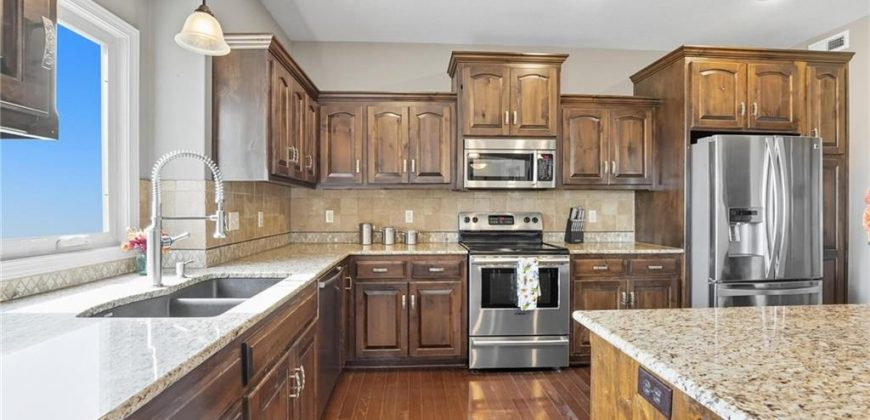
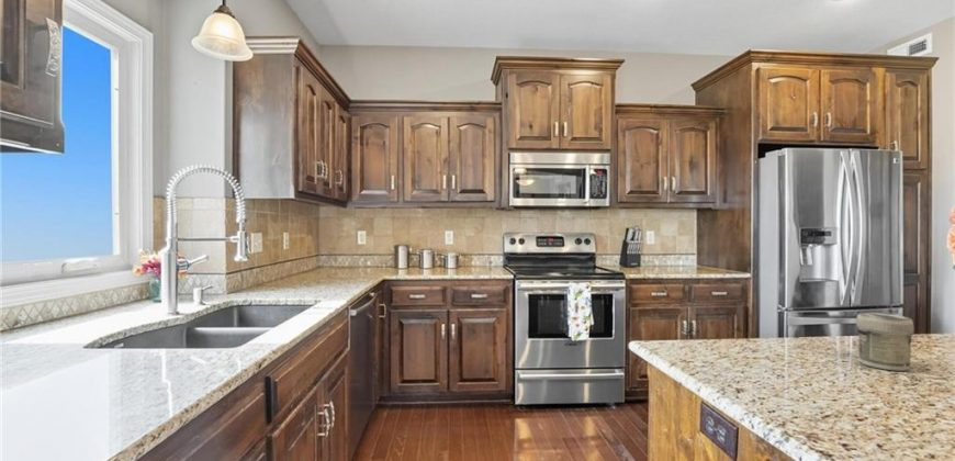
+ jar (884, 340)
